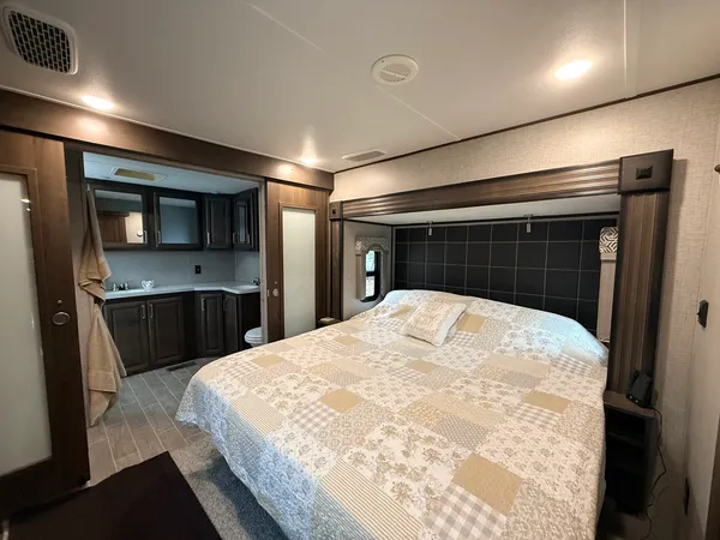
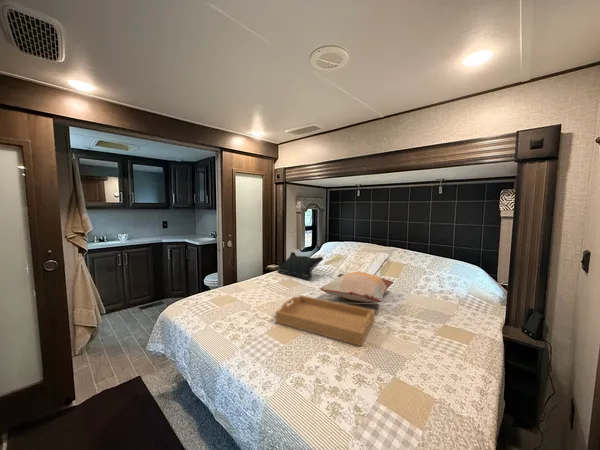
+ serving tray (325, 314)
+ cushion (300, 264)
+ decorative pillow (357, 285)
